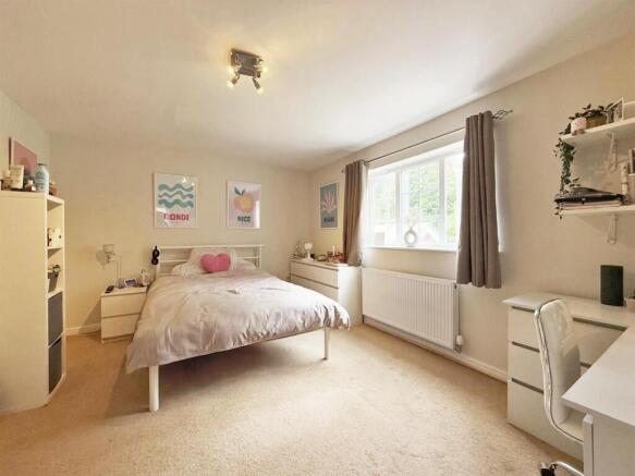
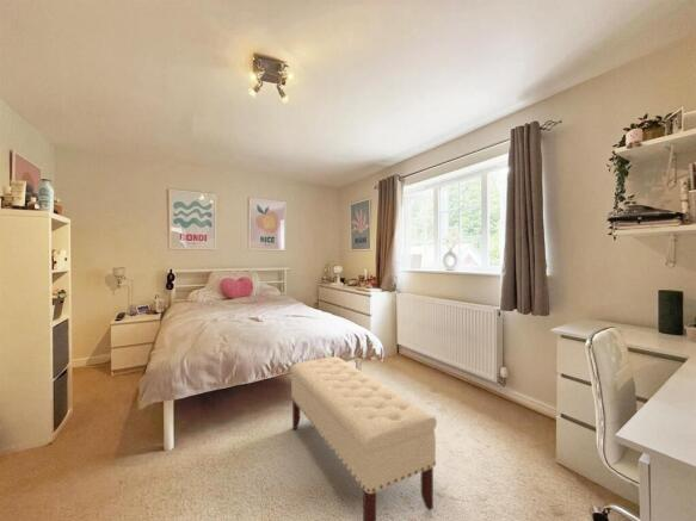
+ bench (349, 421)
